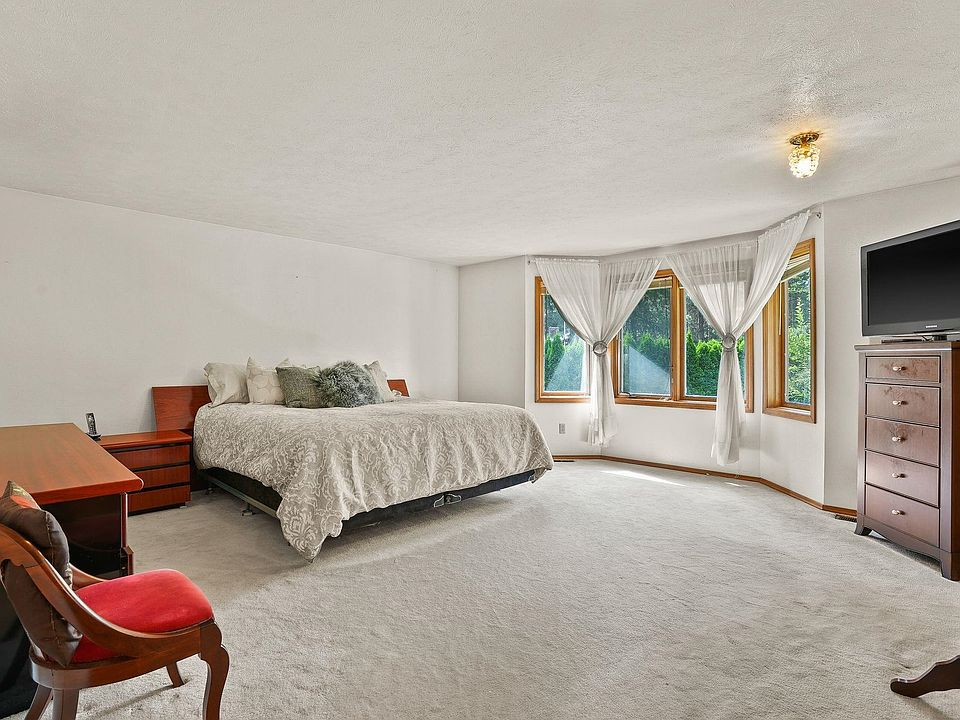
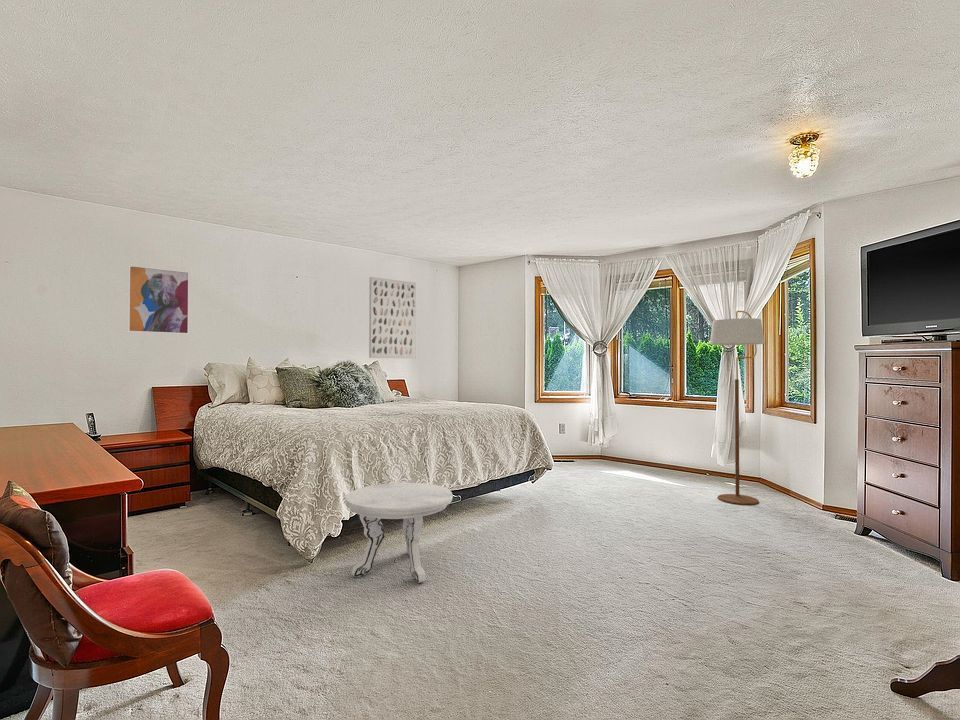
+ wall art (159, 300)
+ floor lamp (738, 404)
+ side table (403, 530)
+ wall art (393, 319)
